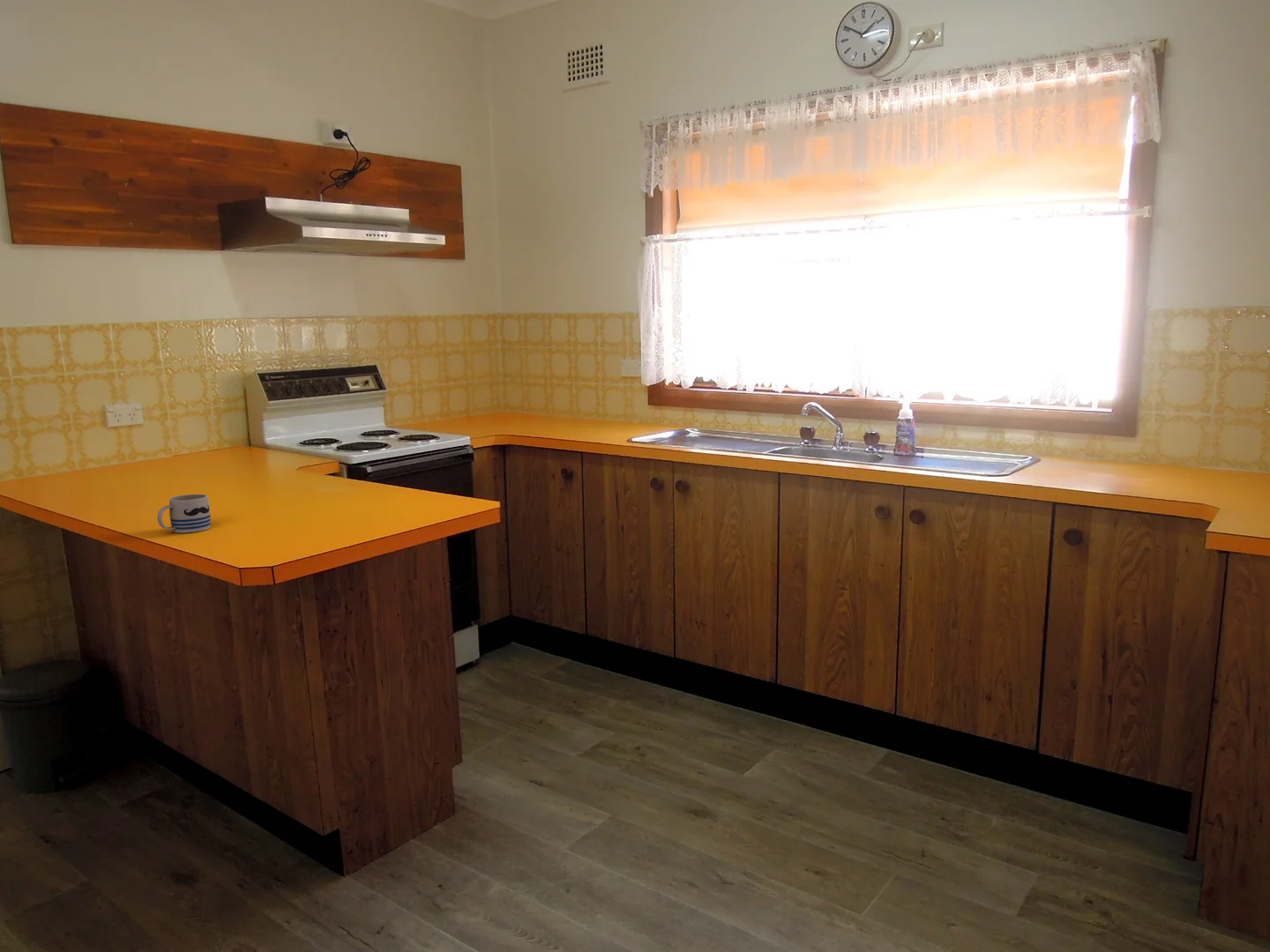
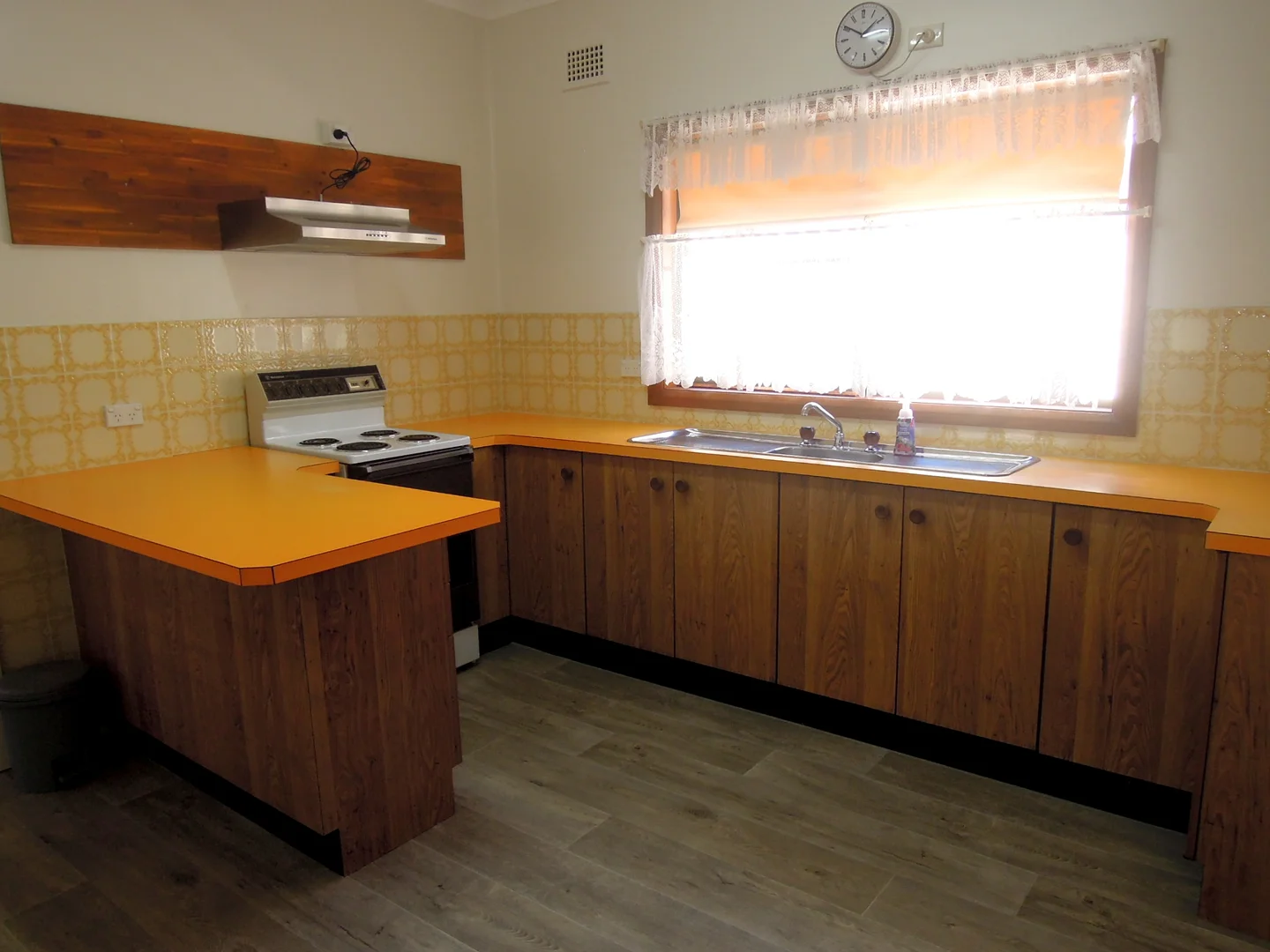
- mug (183, 514)
